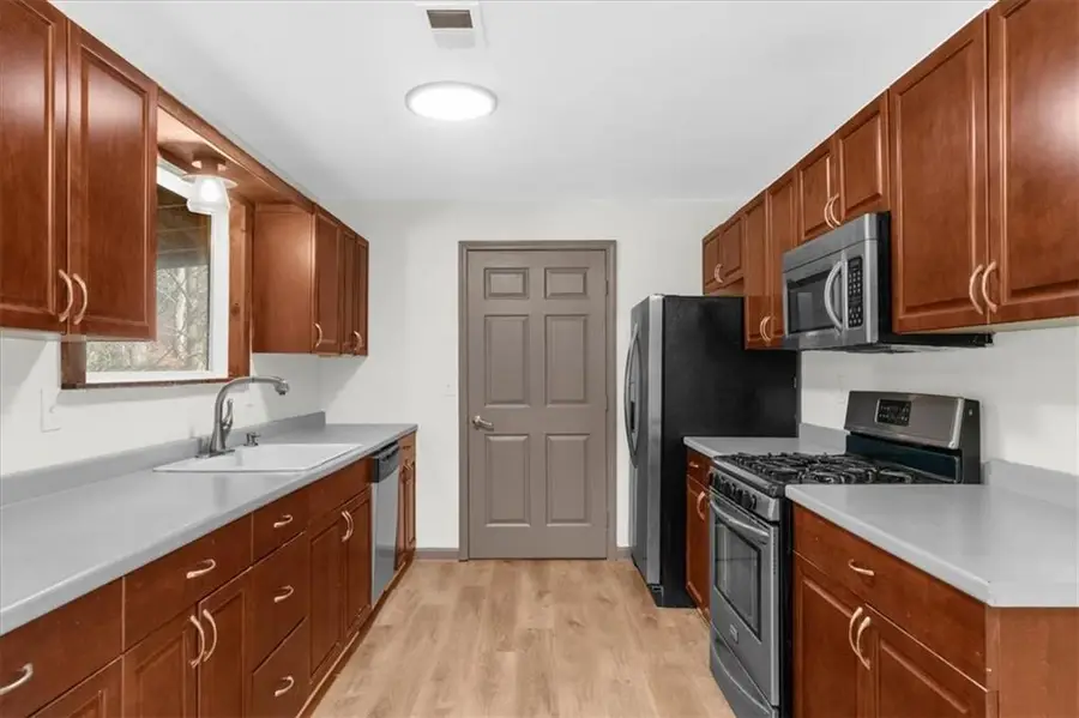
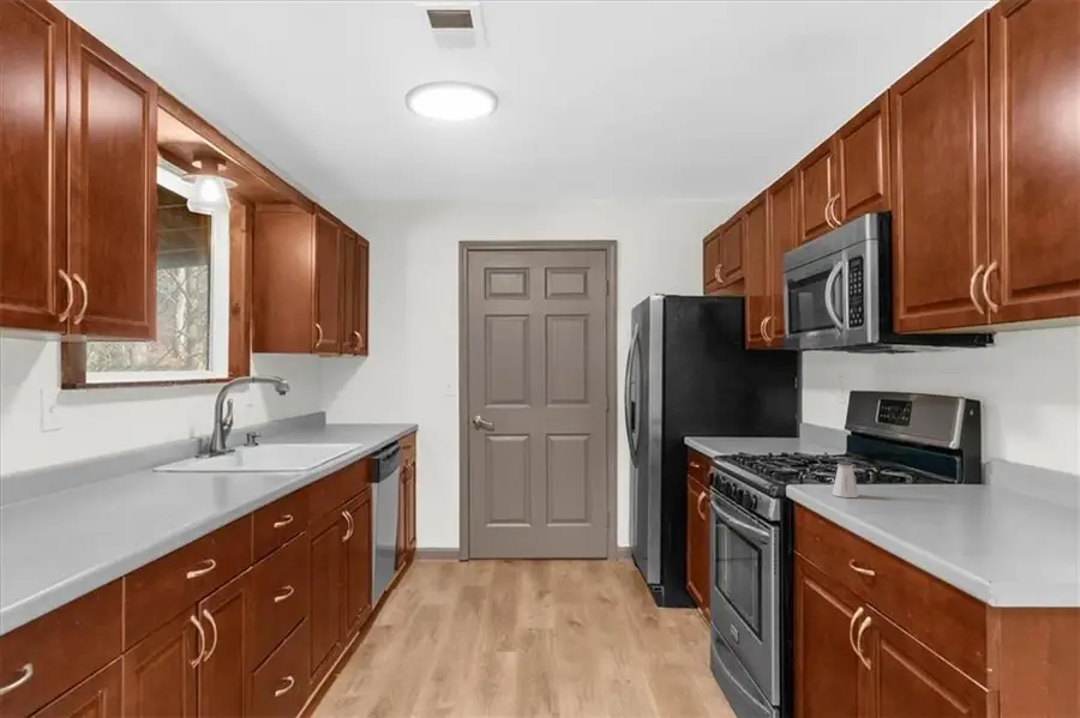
+ saltshaker (845, 478)
